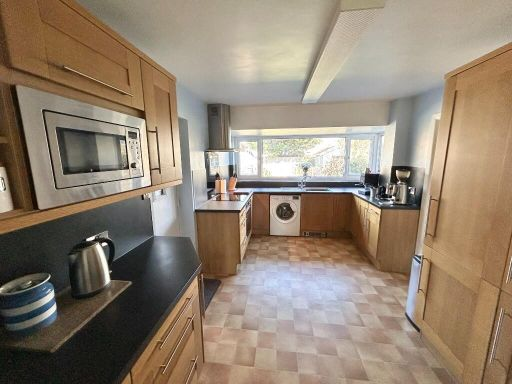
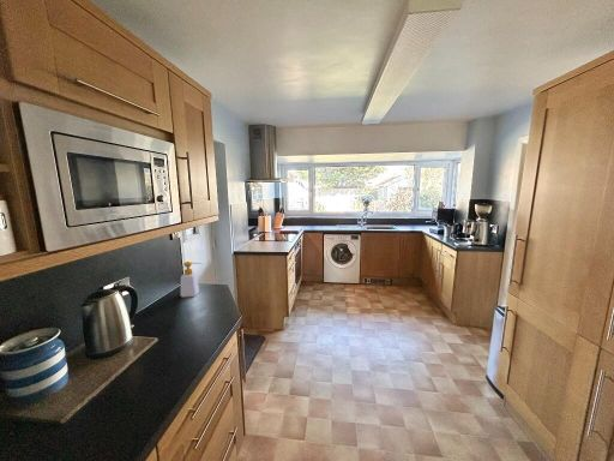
+ soap bottle (192, 277)
